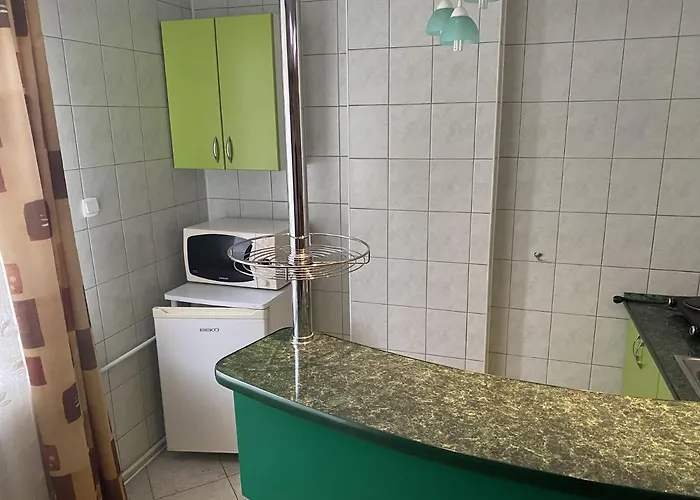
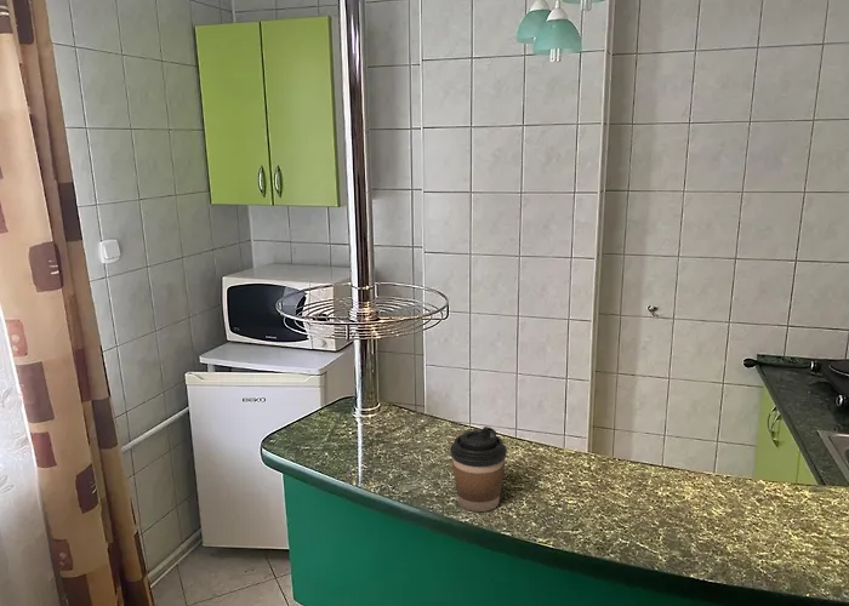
+ coffee cup (478, 467)
